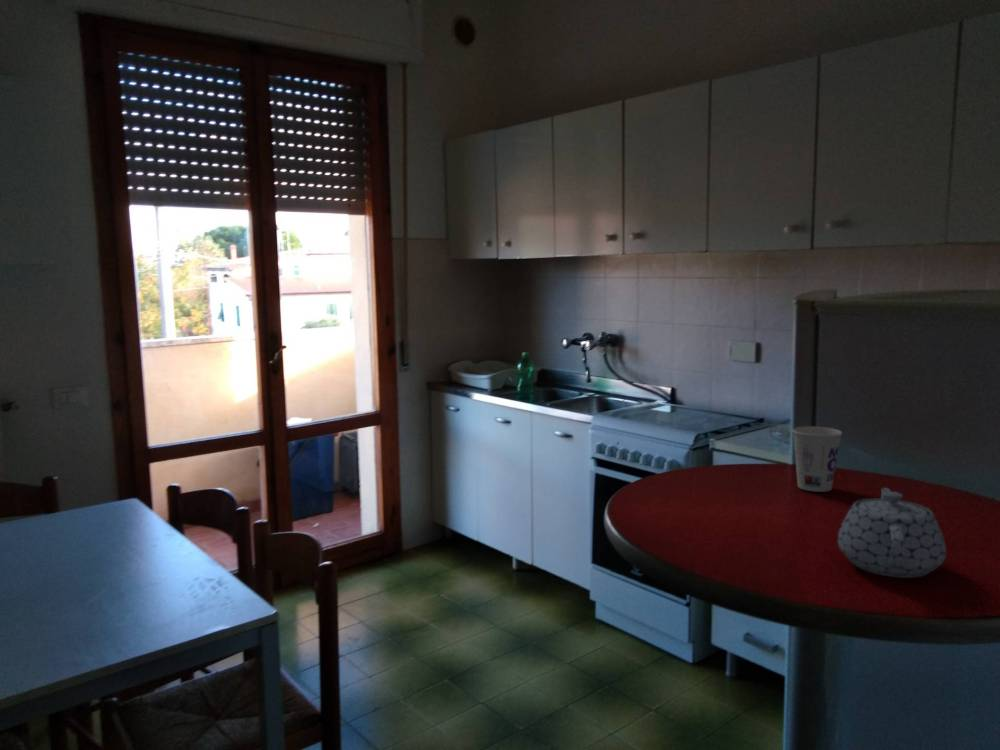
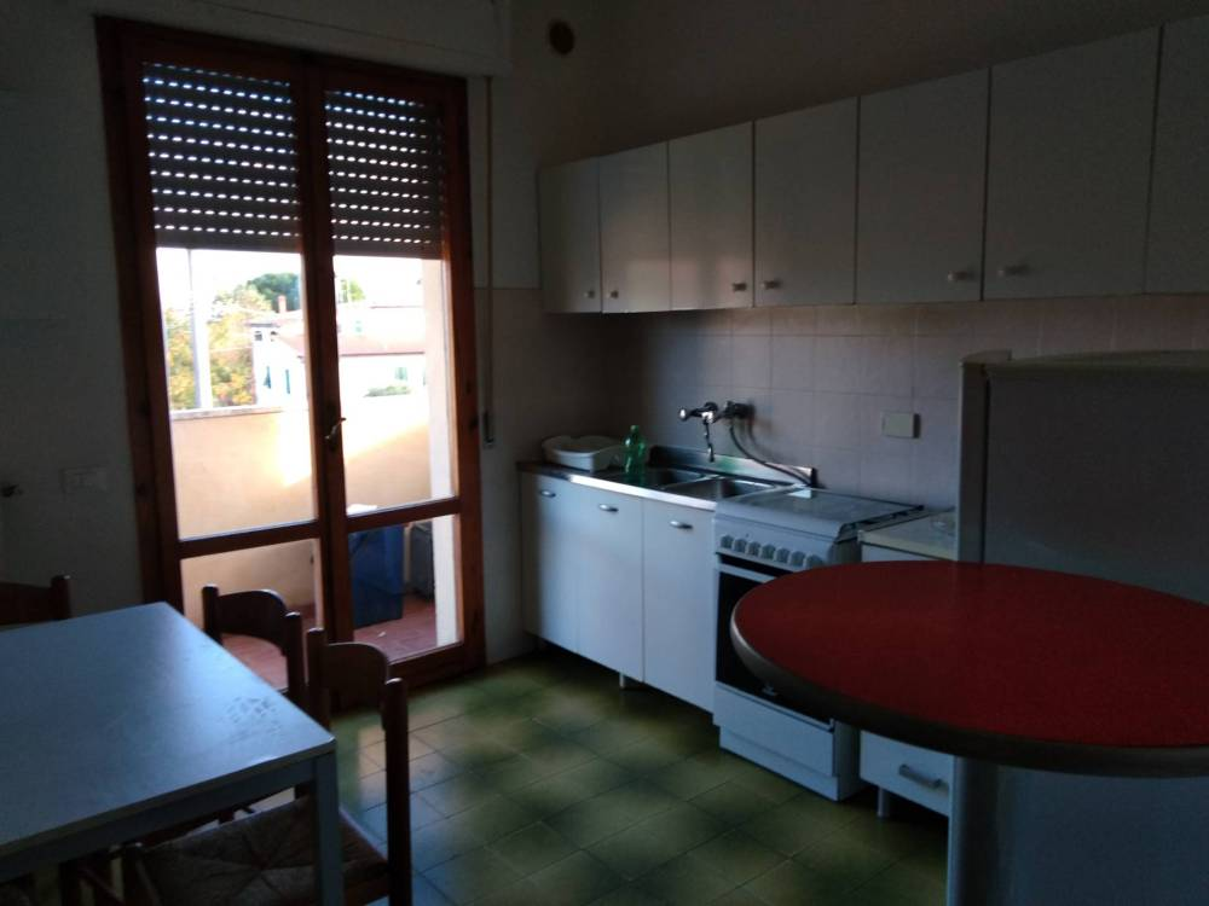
- teapot (890, 528)
- cup (815, 459)
